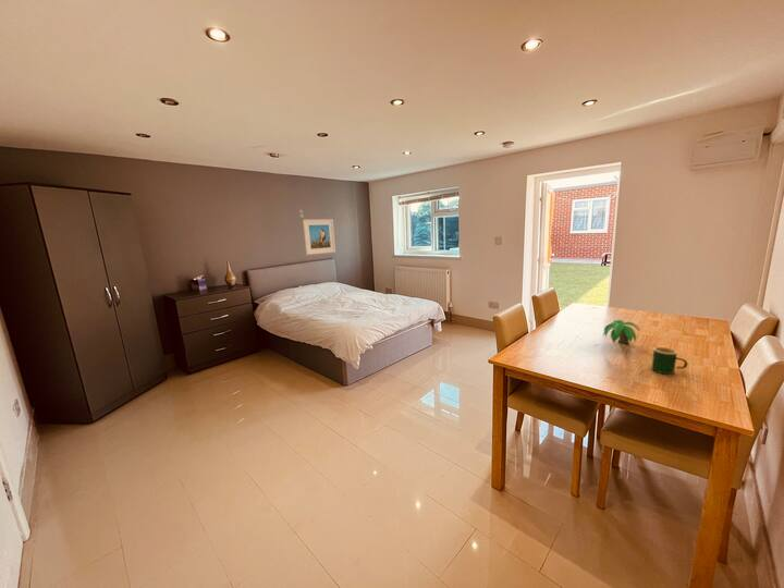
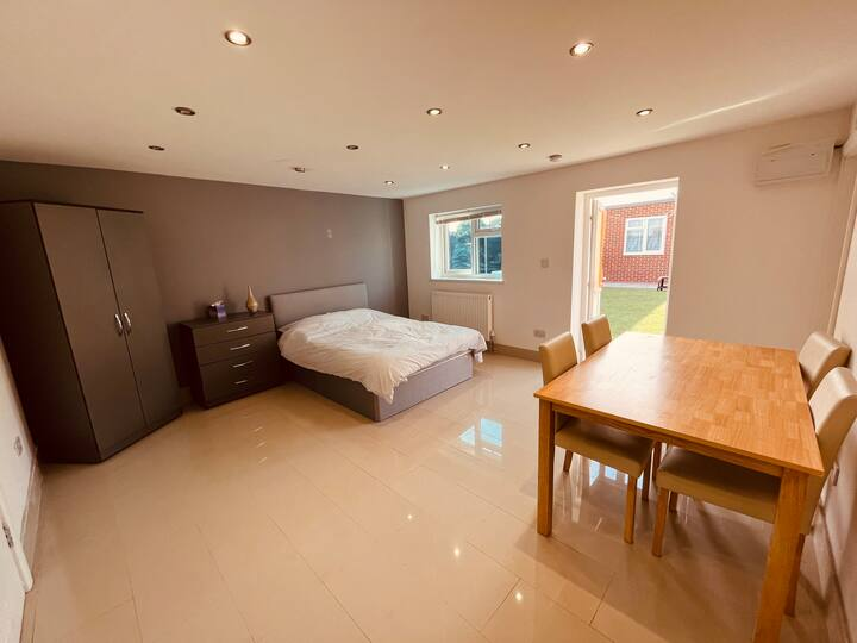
- palm tree (620, 333)
- mug (669, 362)
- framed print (319, 236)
